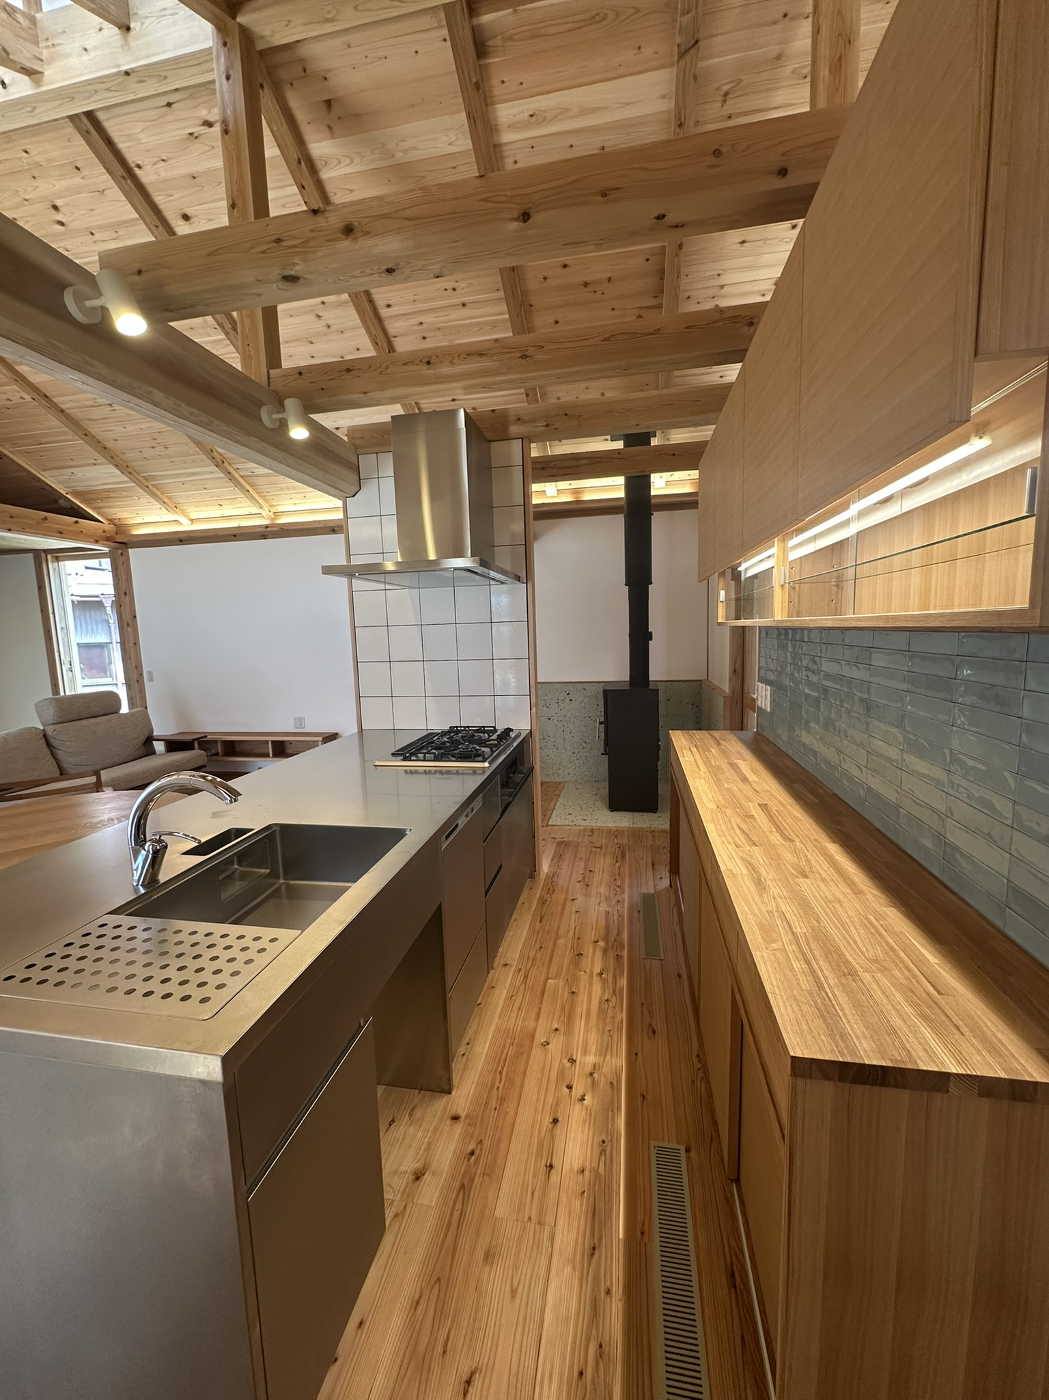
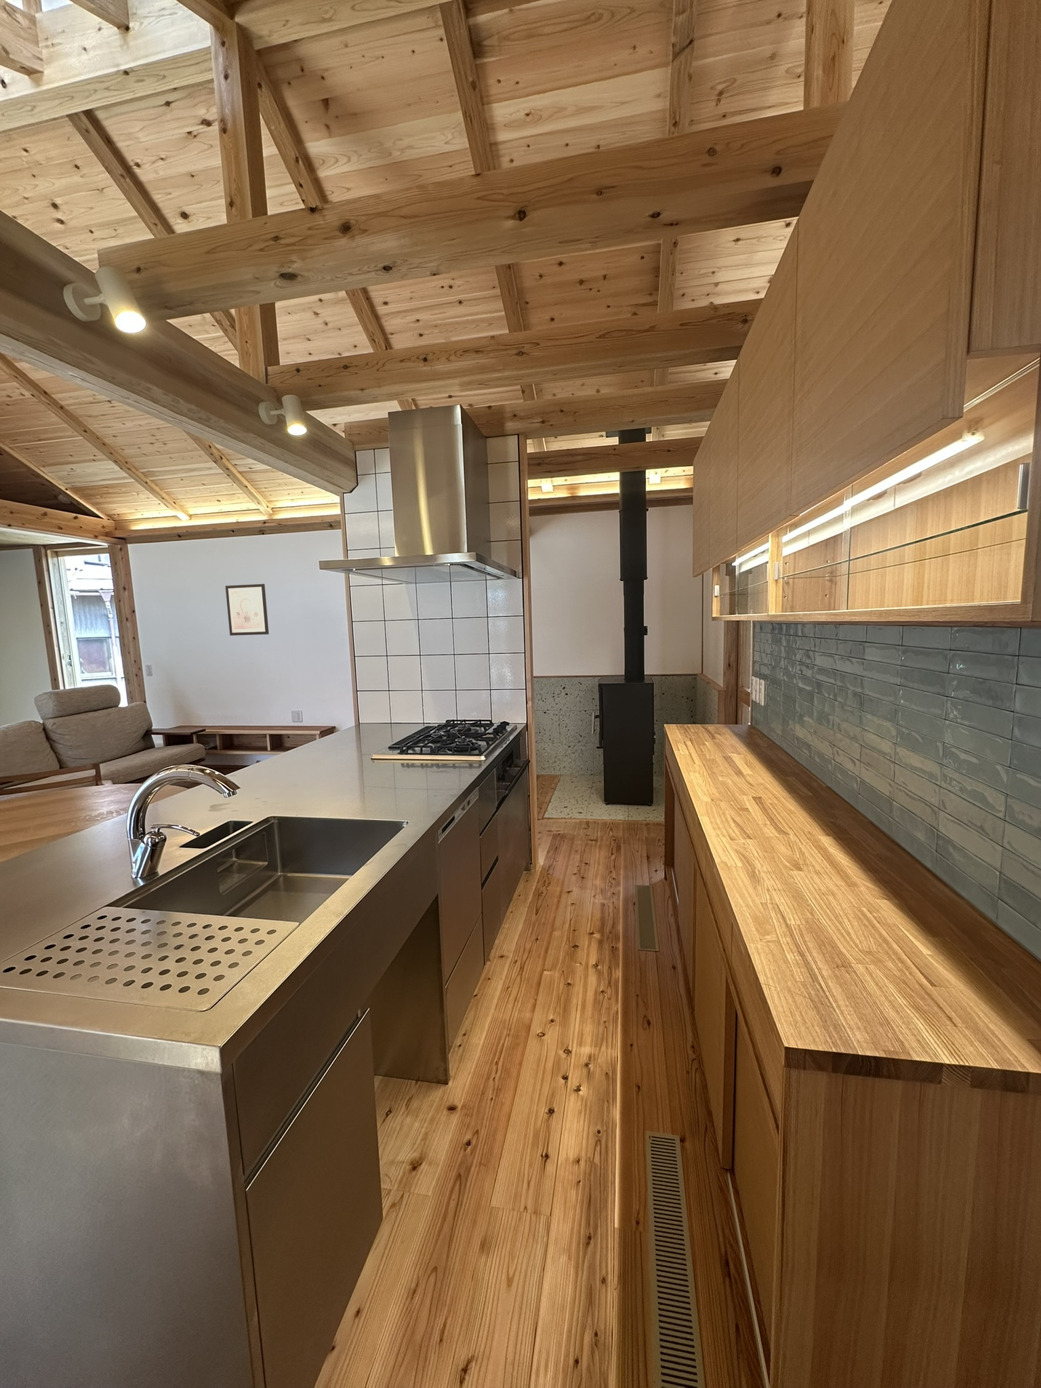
+ wall art (247, 610)
